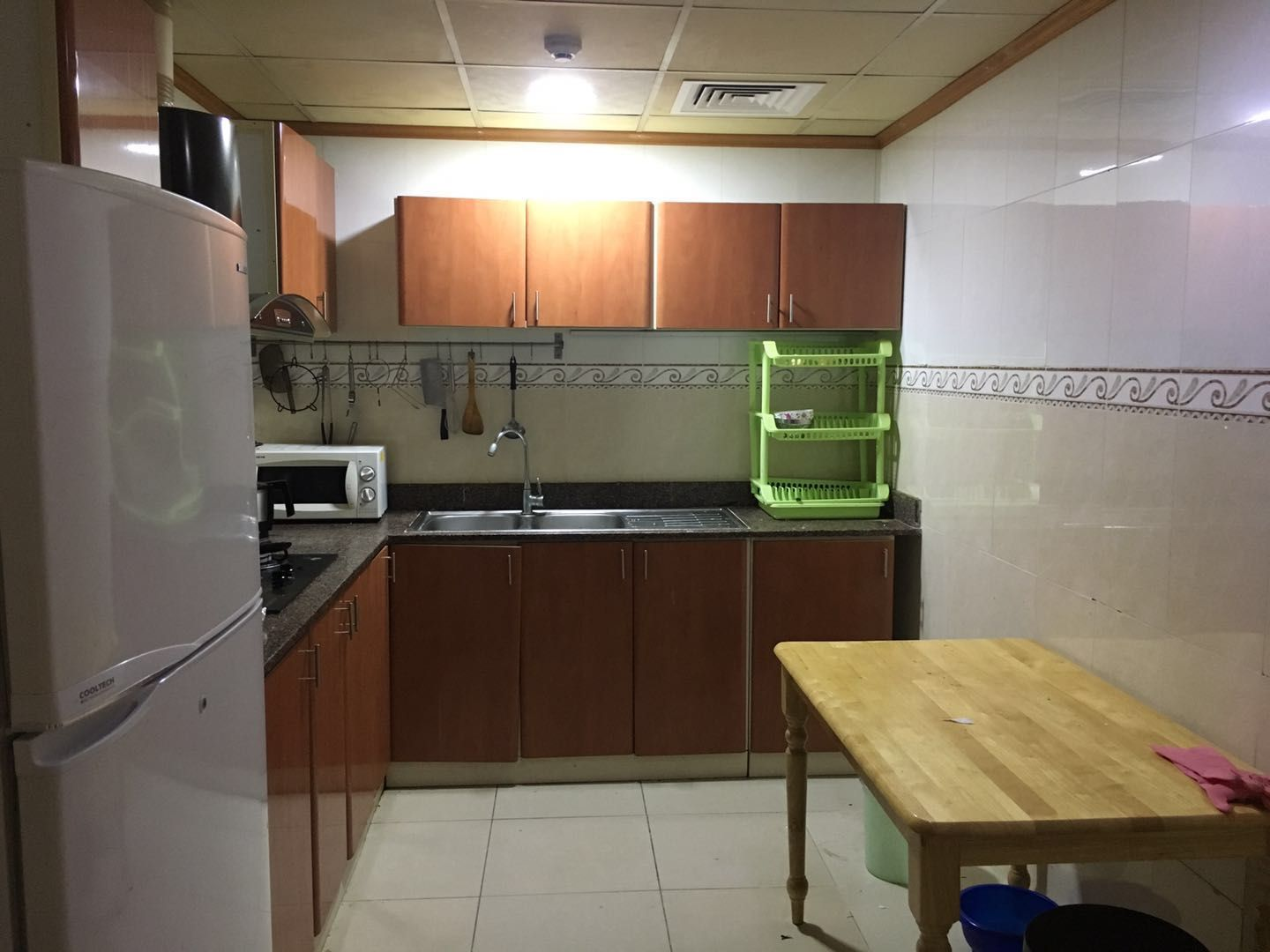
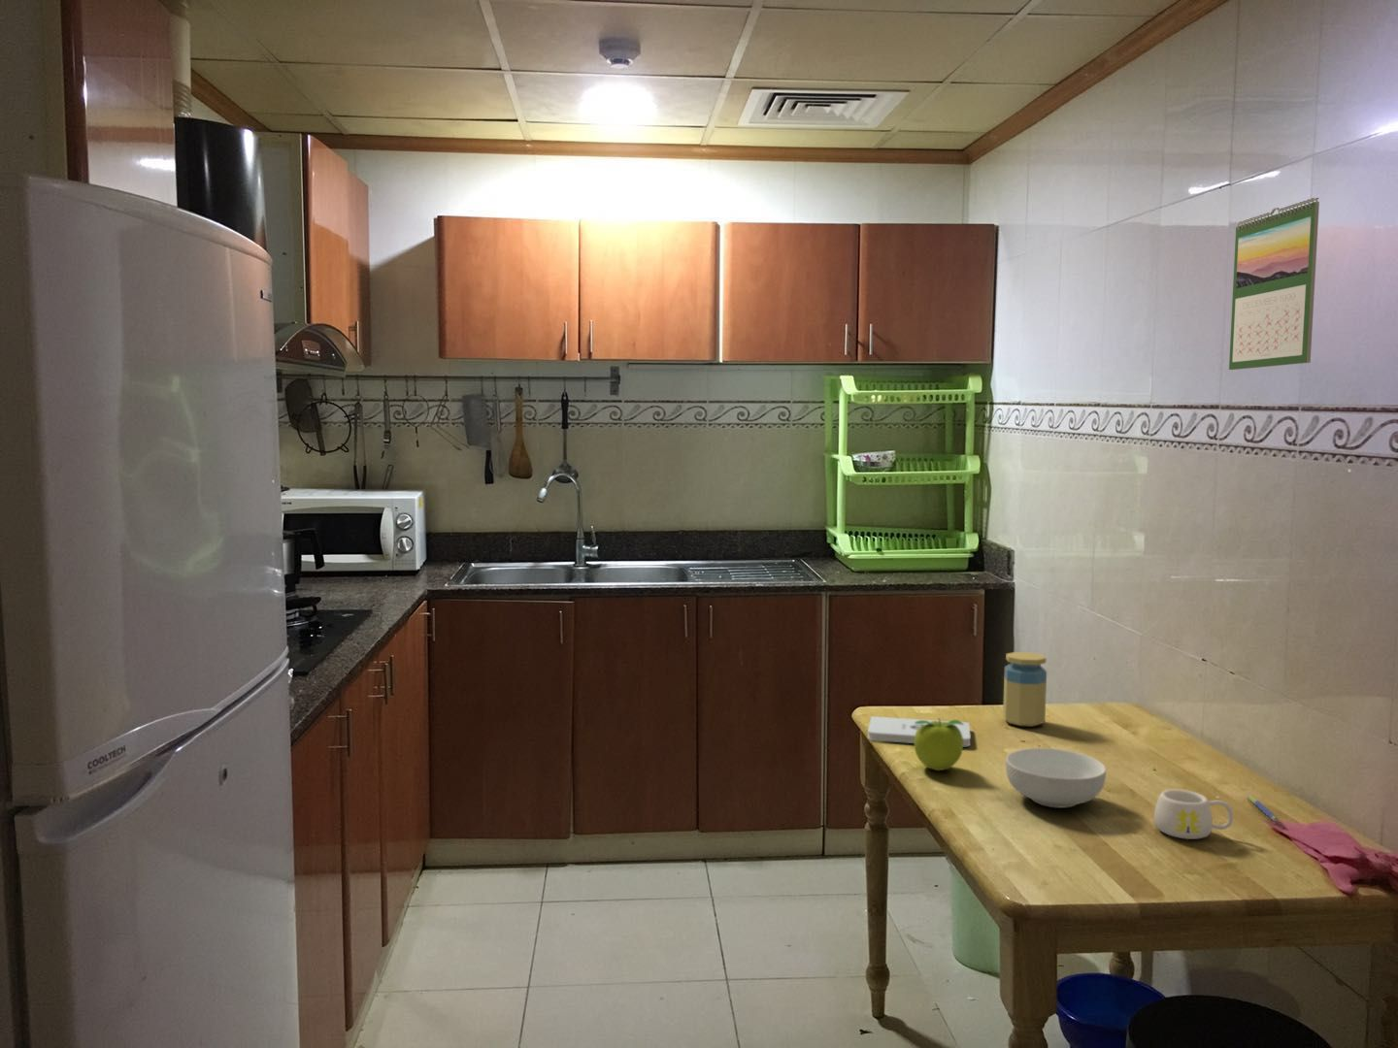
+ fruit (939, 742)
+ pen (1260, 807)
+ jar (1024, 689)
+ cereal bowl (1055, 782)
+ calendar (1270, 287)
+ notepad (917, 729)
+ mug (1193, 815)
